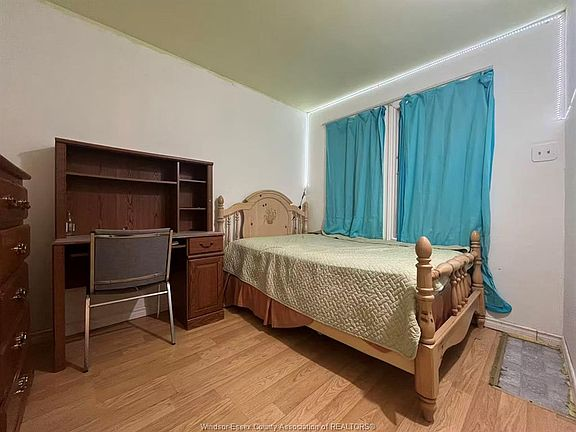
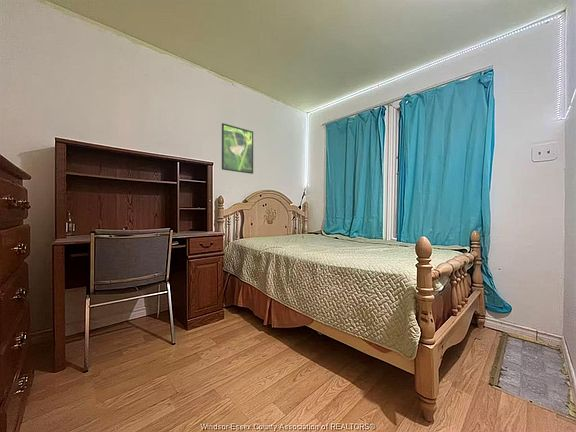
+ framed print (238, 149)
